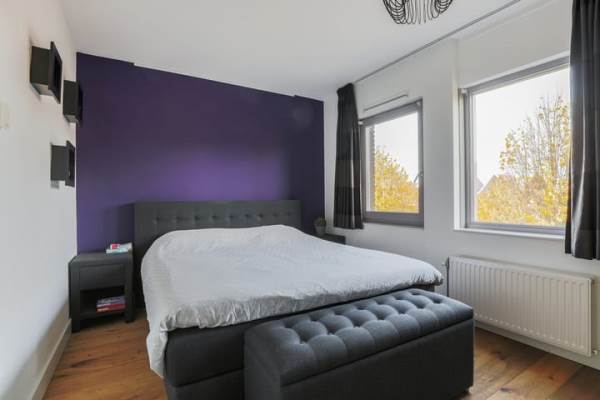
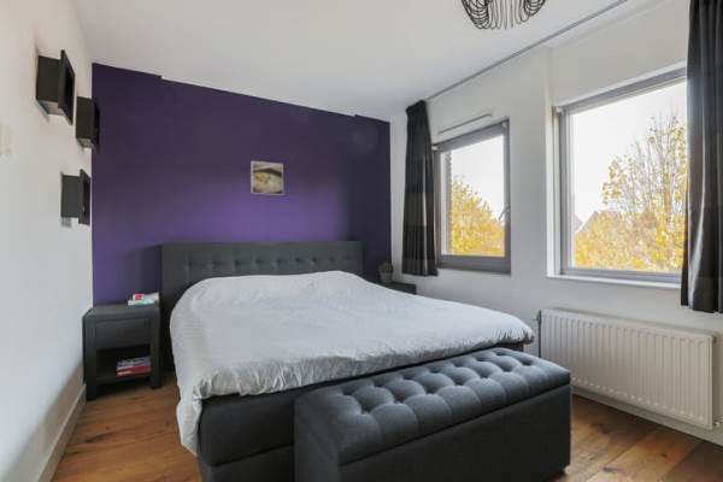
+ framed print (266, 178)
